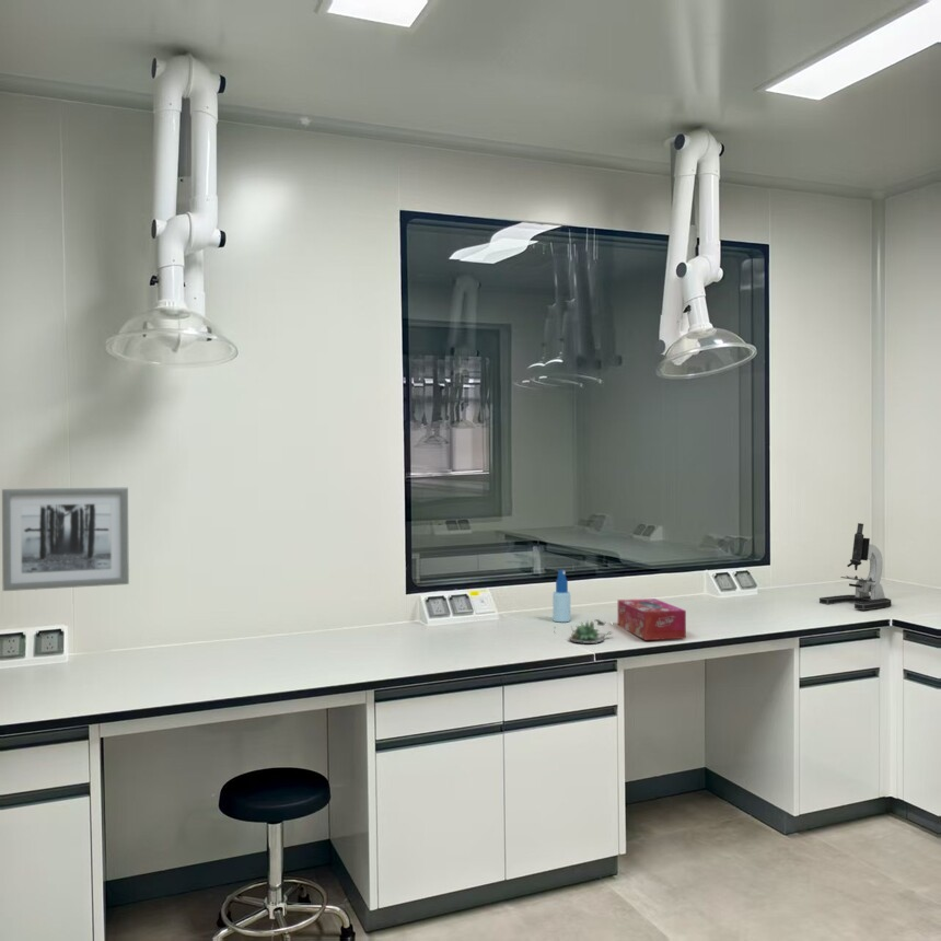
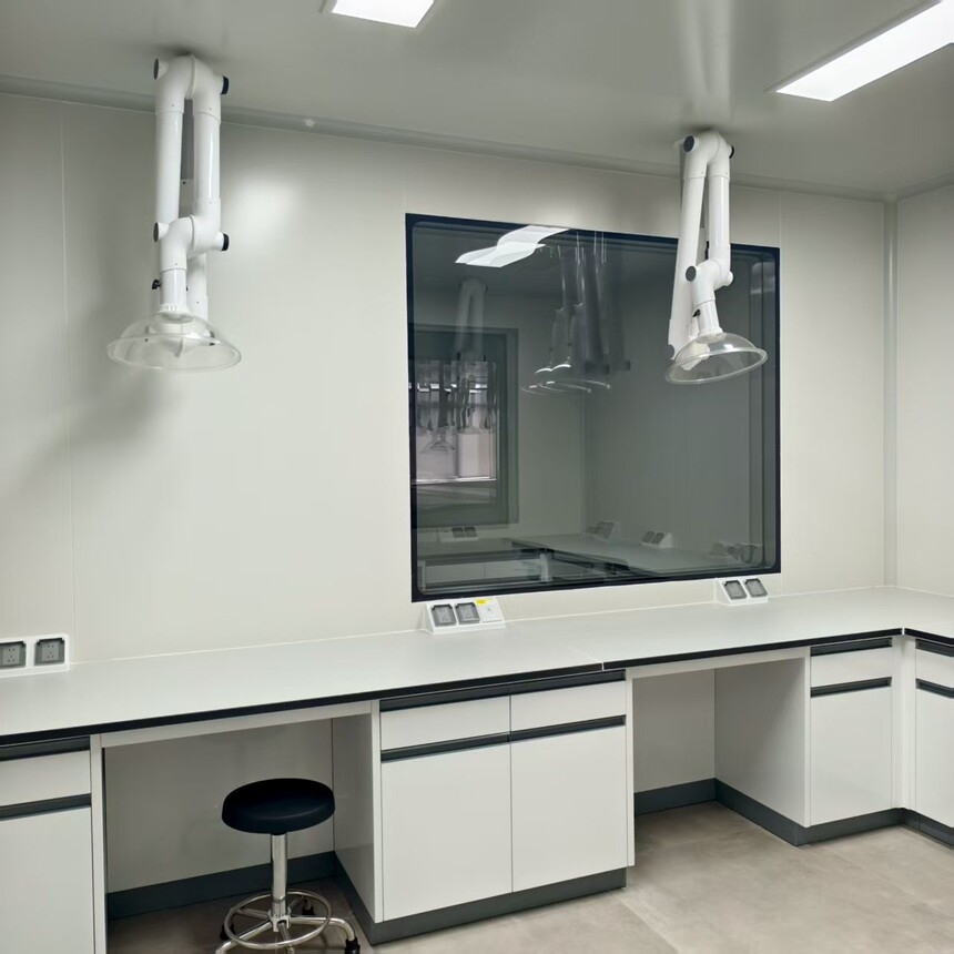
- succulent plant (586, 629)
- wall art (67, 537)
- spray bottle (561, 594)
- microscope (860, 564)
- tissue box (650, 618)
